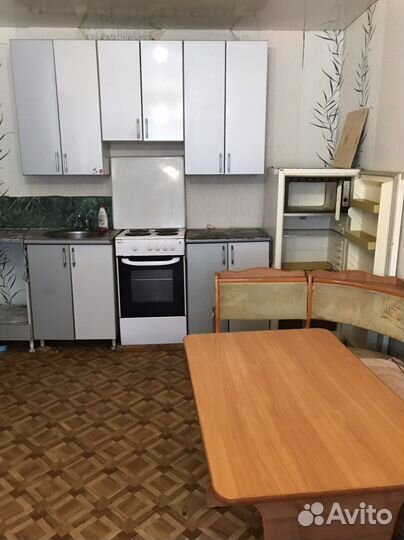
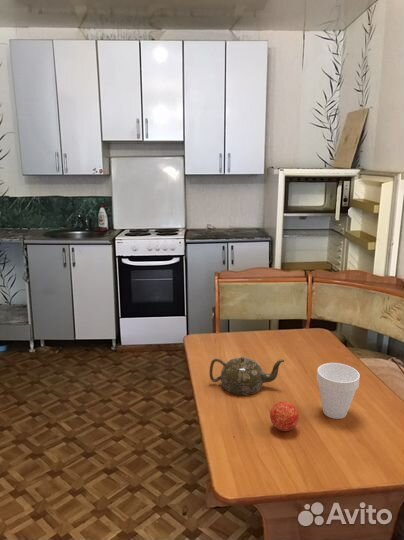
+ cup (336, 392)
+ apple (284, 416)
+ teapot (246, 371)
